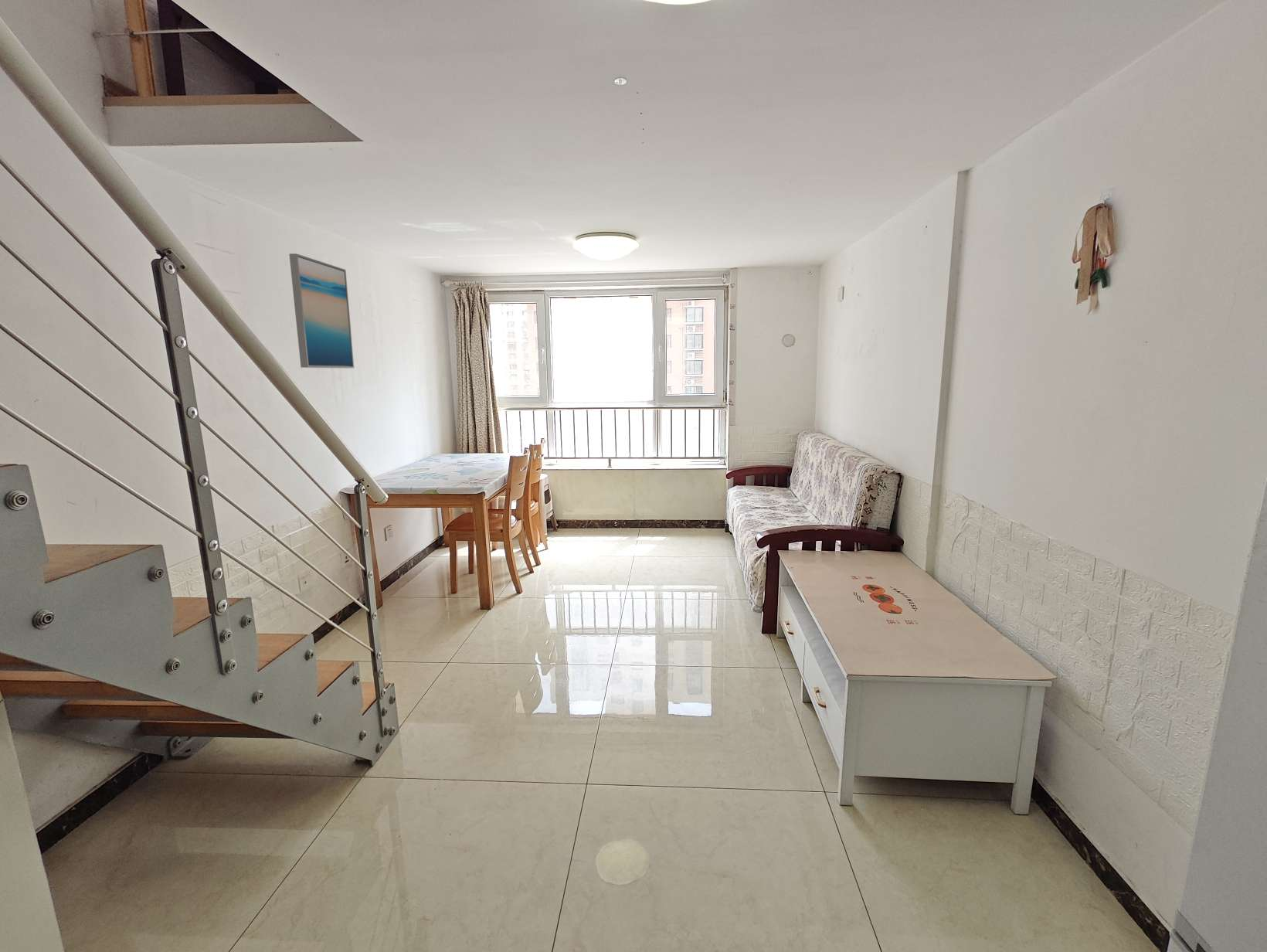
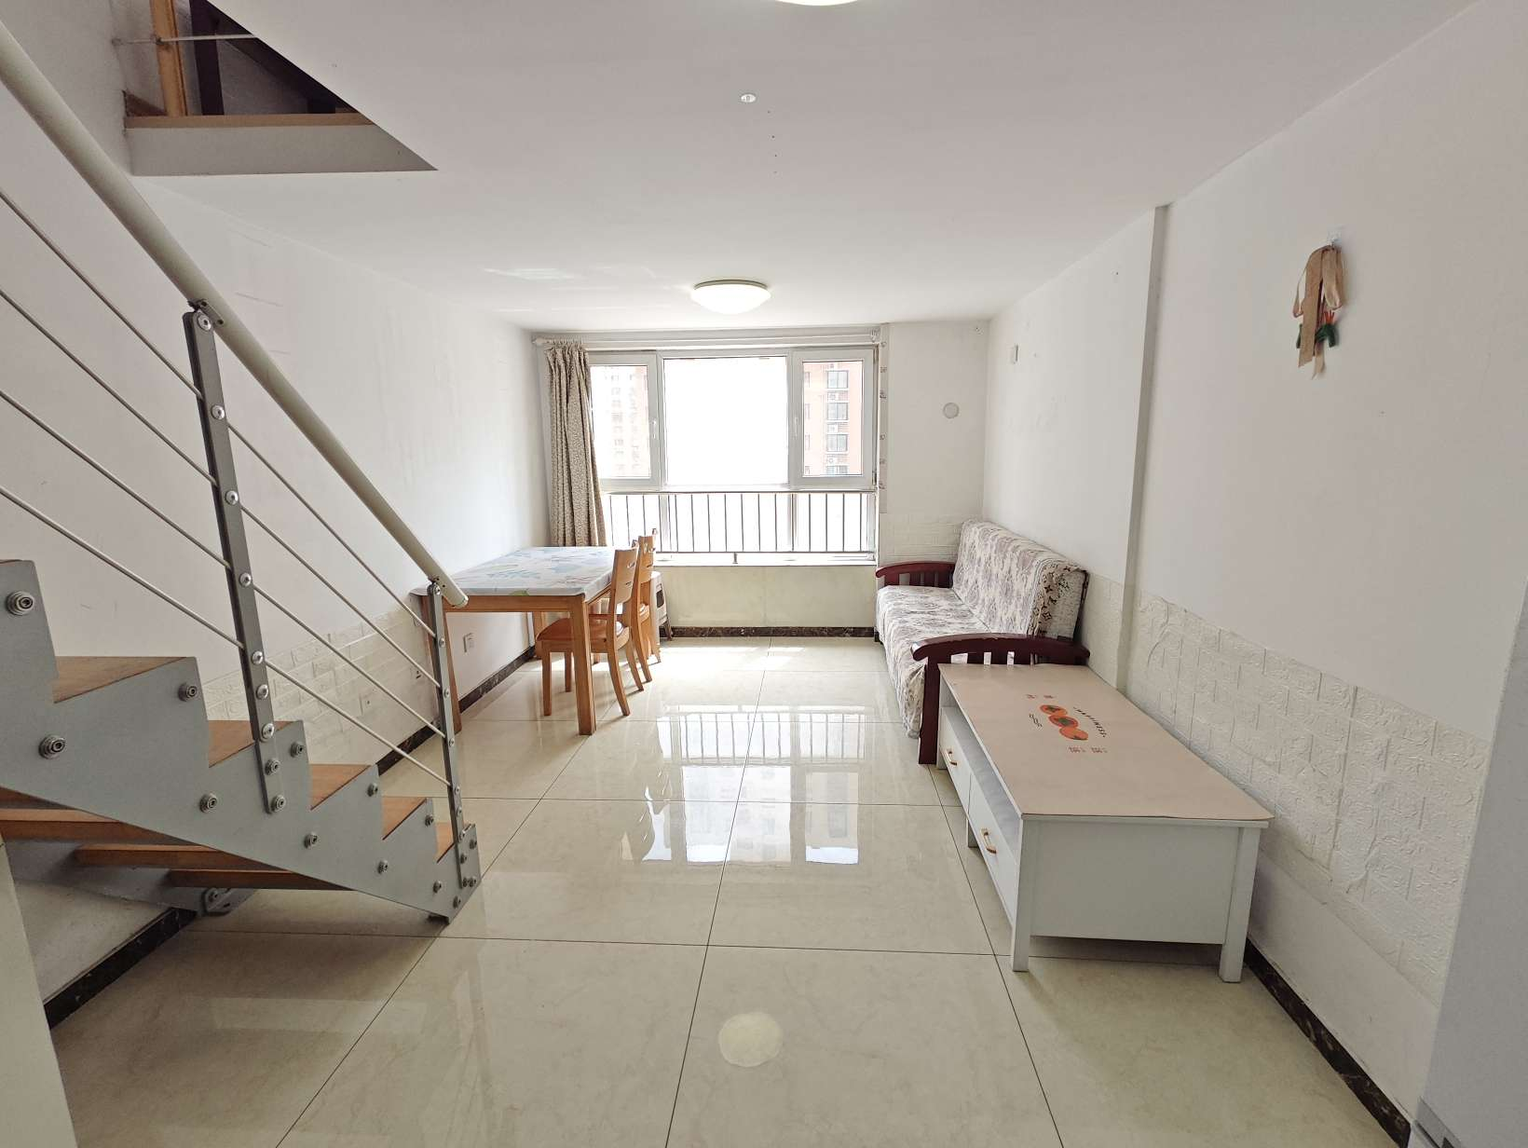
- wall art (324, 315)
